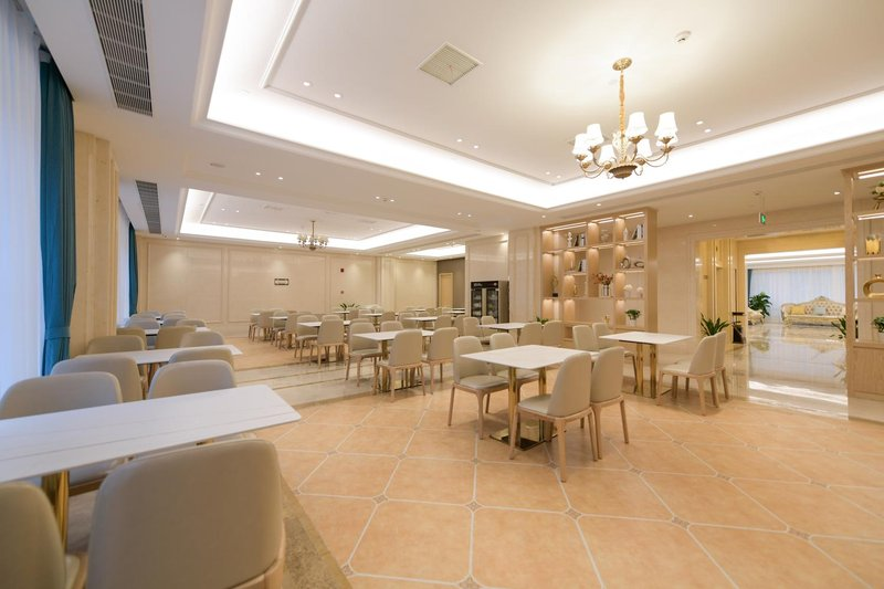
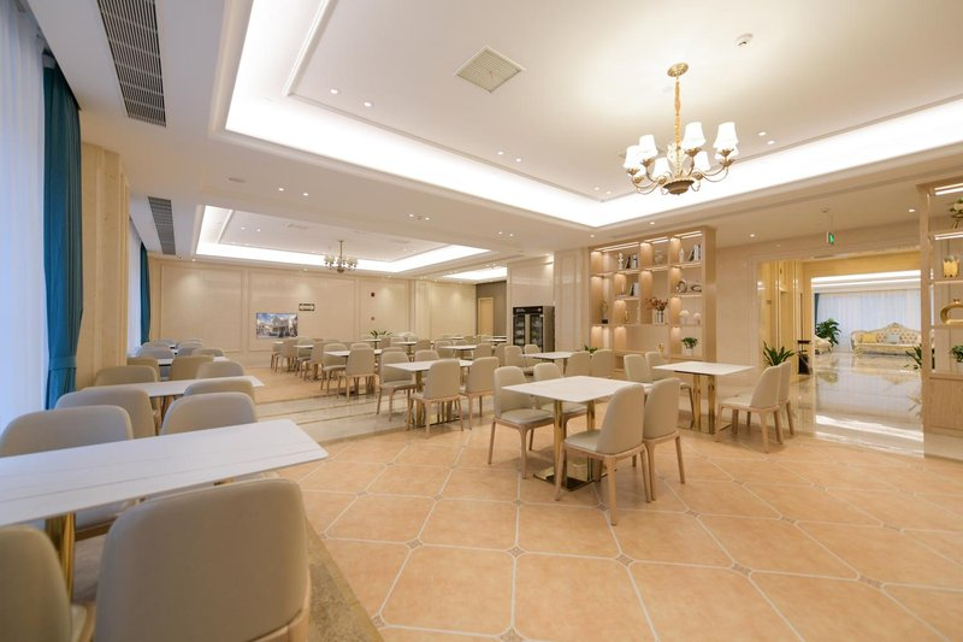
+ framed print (277, 325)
